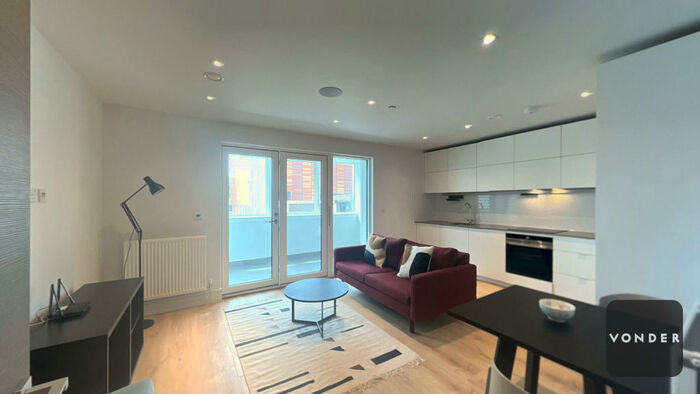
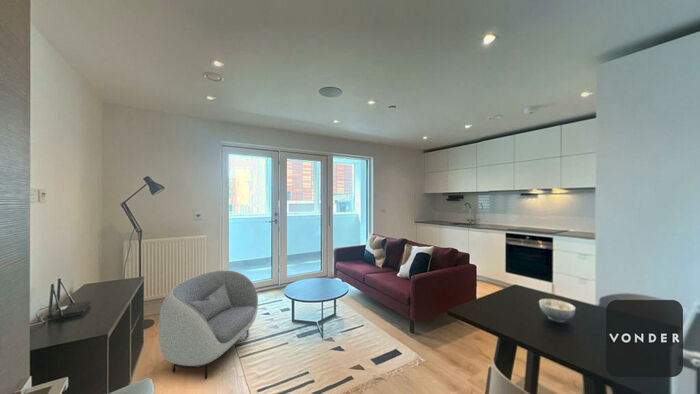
+ armchair (213, 316)
